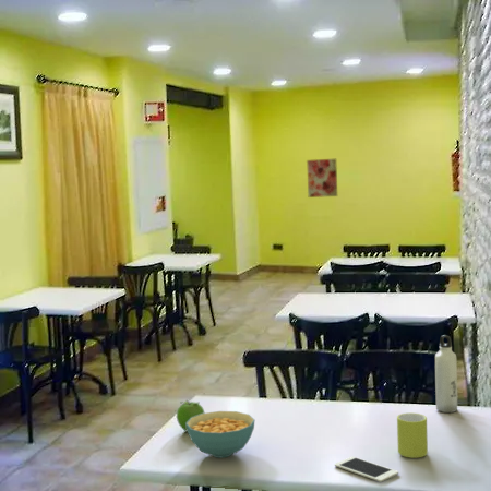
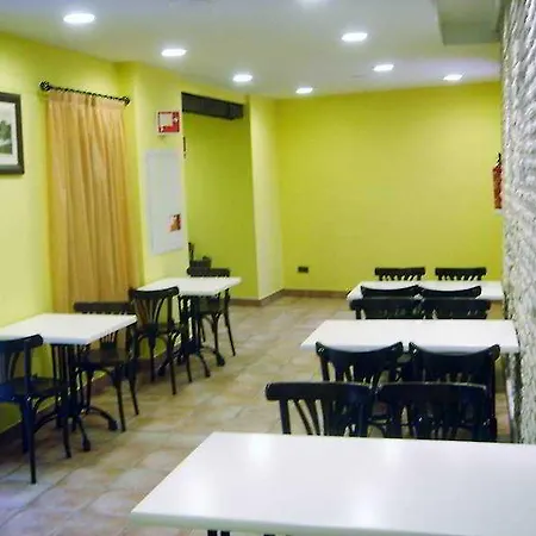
- wall art (322, 178)
- mug (412, 433)
- cell phone (366, 468)
- cereal bowl (220, 438)
- fruit (190, 415)
- water bottle (445, 372)
